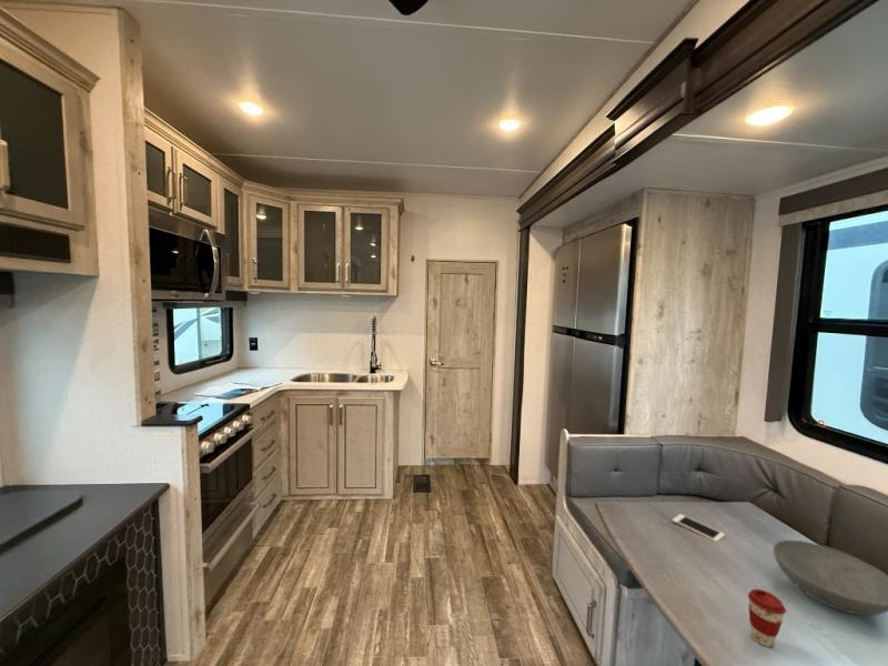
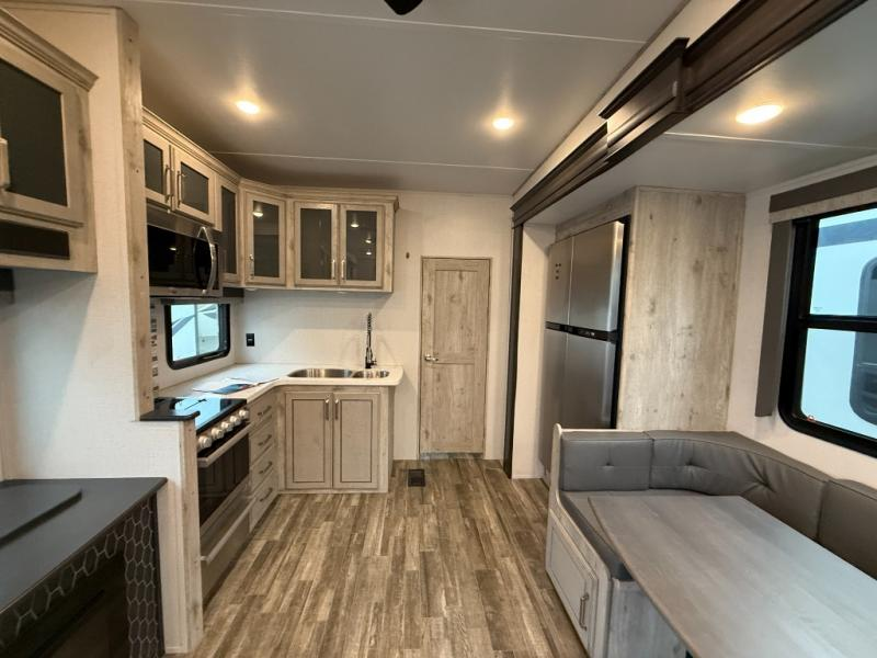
- cell phone (697, 527)
- coffee cup (764, 618)
- bowl (831, 582)
